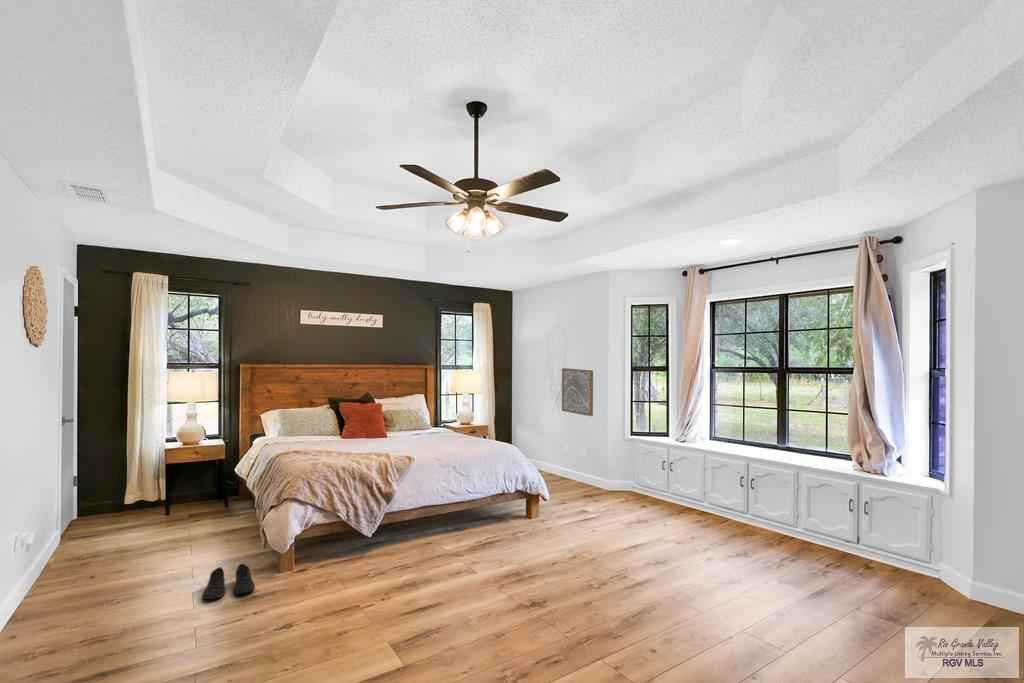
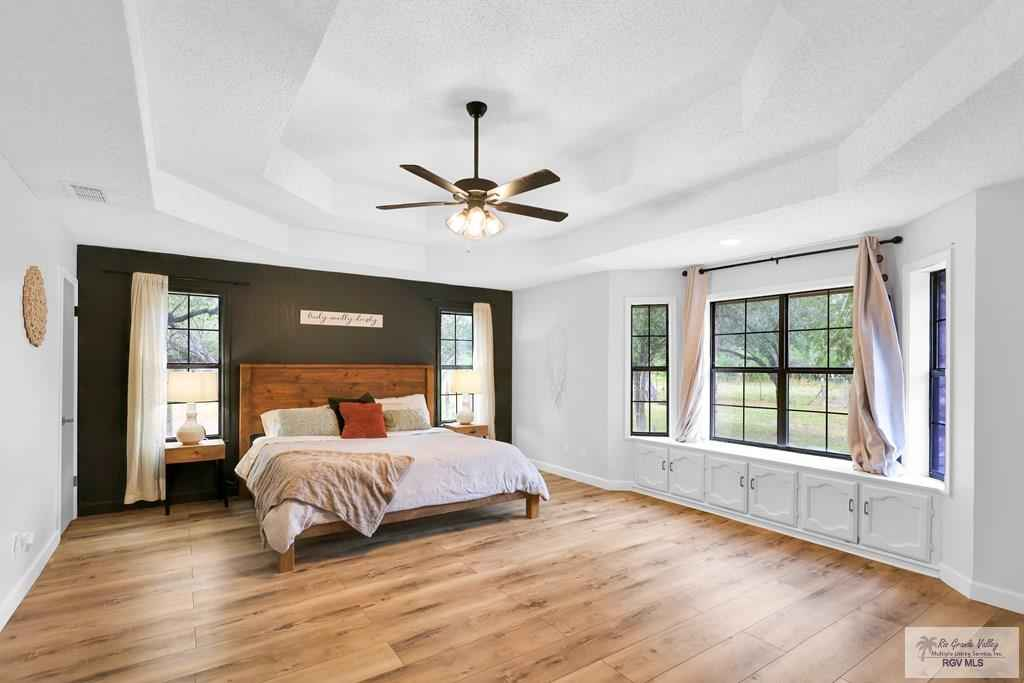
- wall art (577, 391)
- shoe (224, 579)
